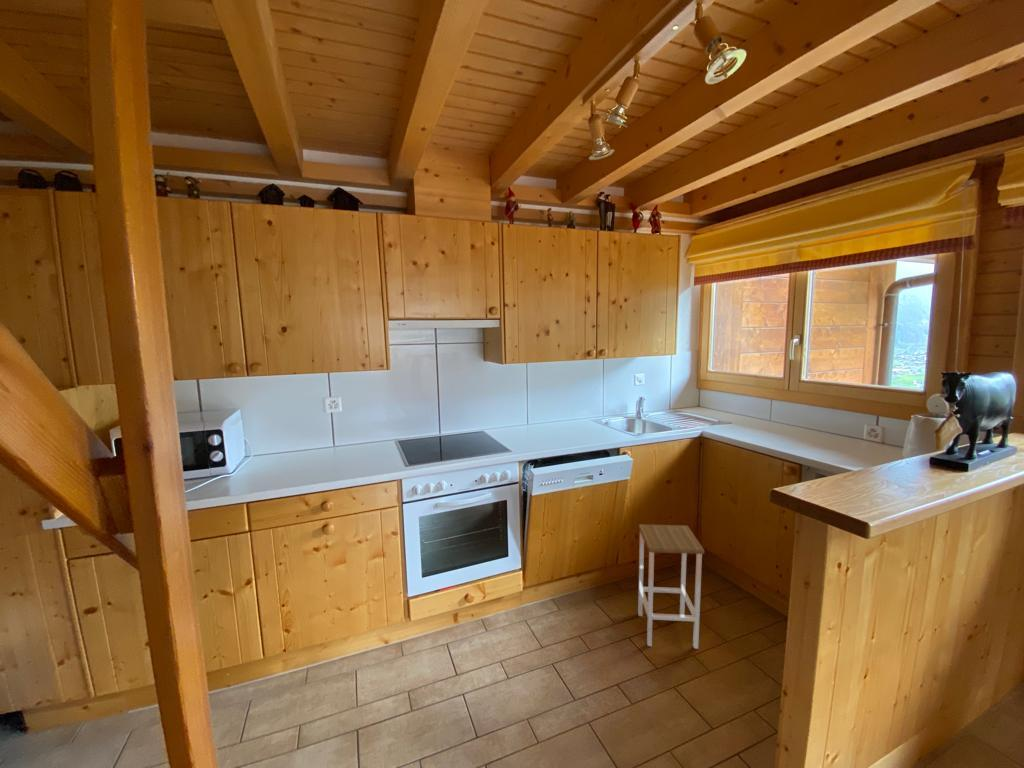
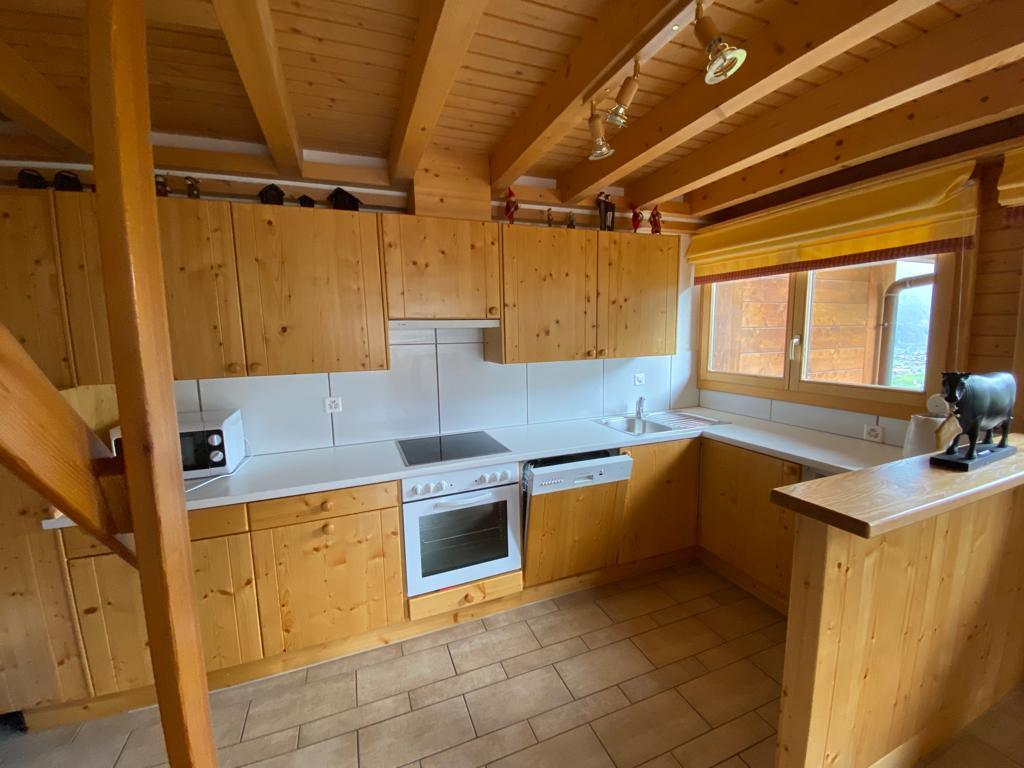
- step stool (666, 587)
